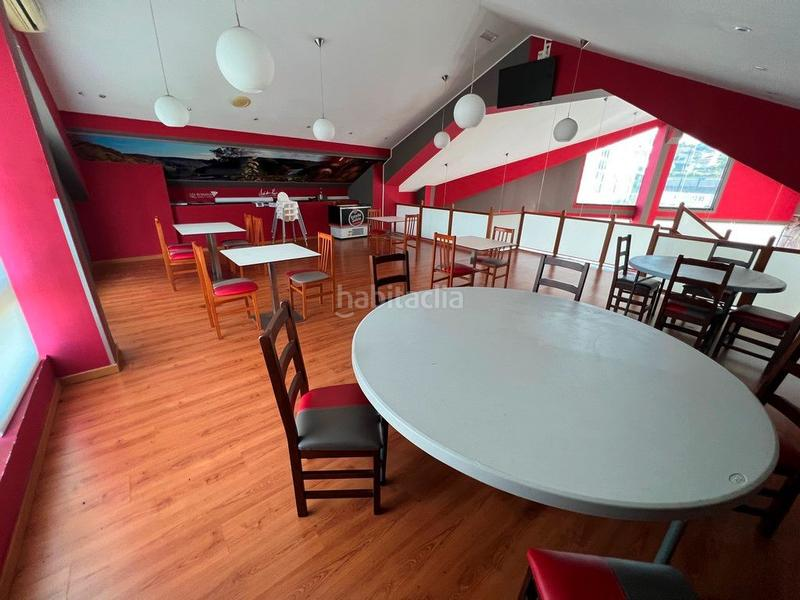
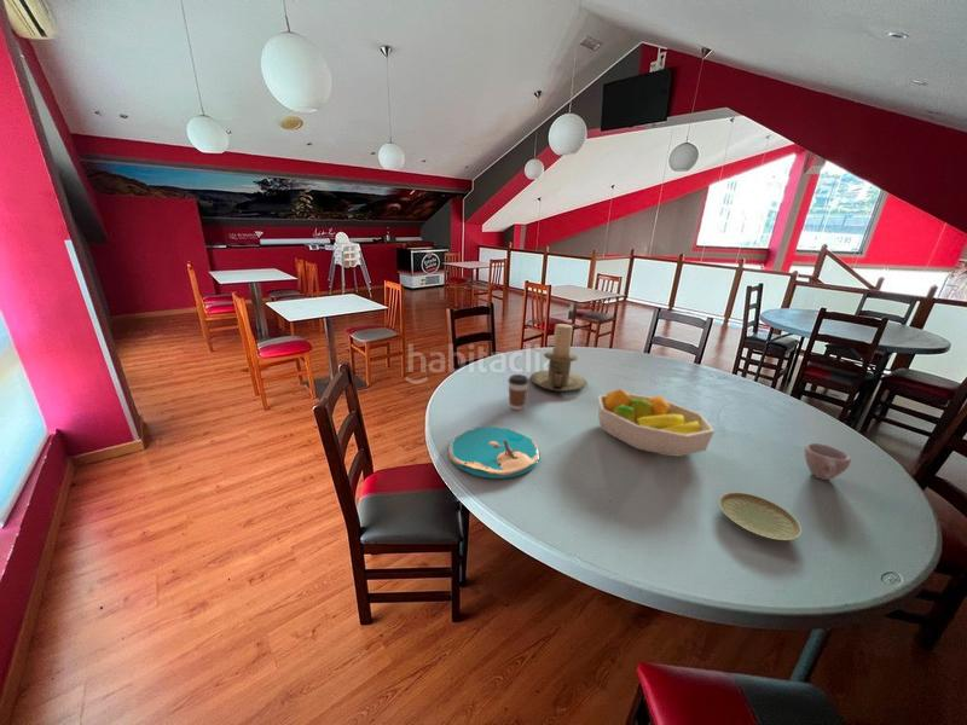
+ coffee cup (517, 392)
+ plate (757, 517)
+ plate (493, 443)
+ cup (826, 465)
+ fruit bowl (649, 418)
+ candle holder (560, 354)
